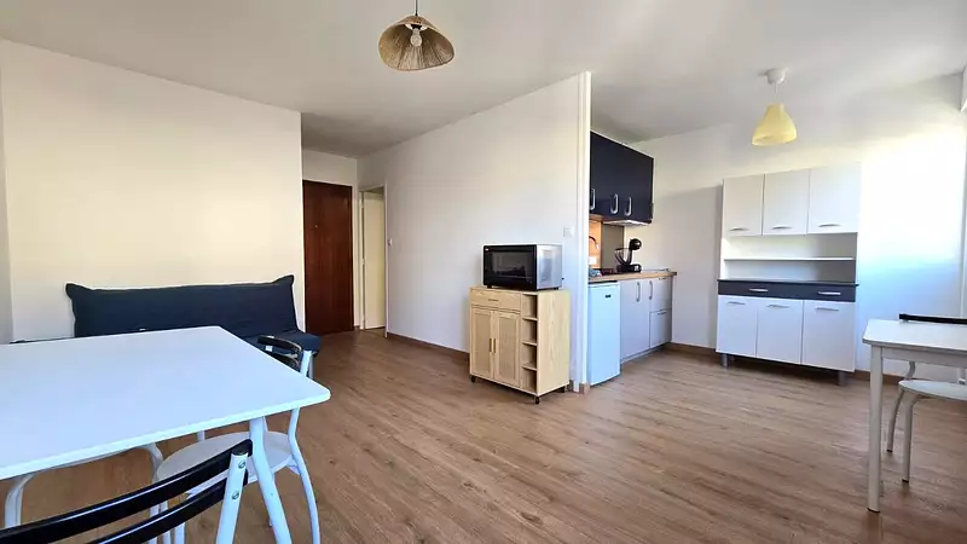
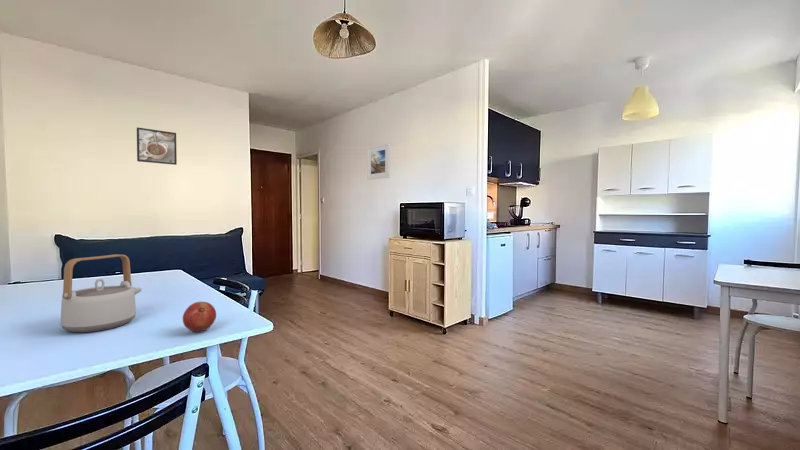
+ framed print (157, 146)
+ fruit (199, 316)
+ teapot (105, 289)
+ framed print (378, 162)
